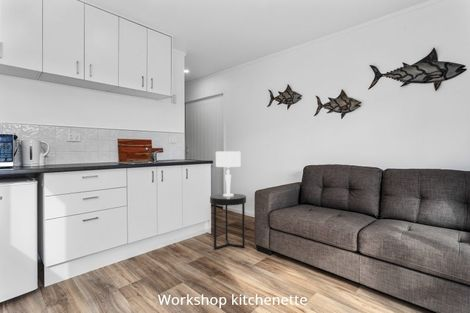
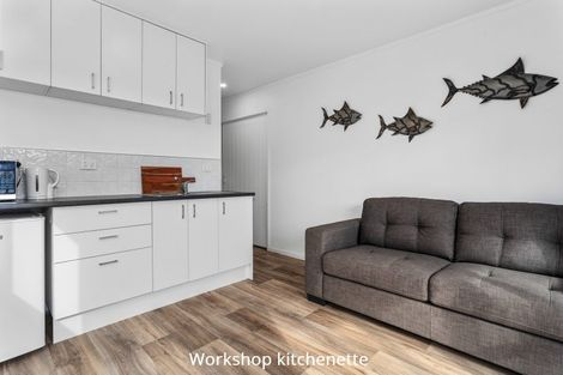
- table lamp (228, 173)
- side table (226, 220)
